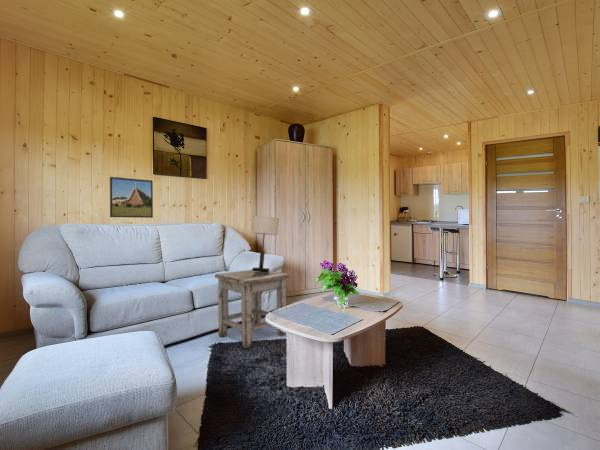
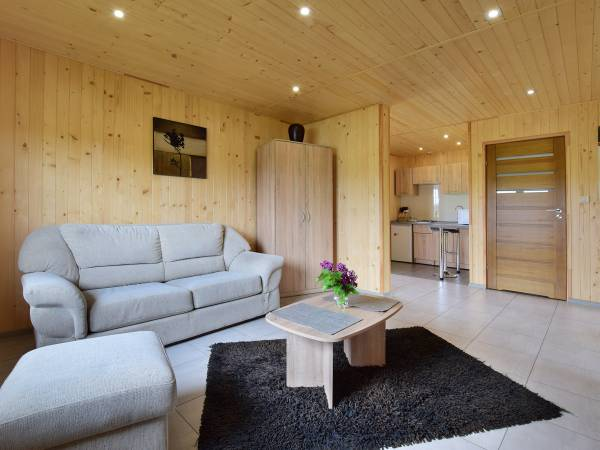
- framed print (132, 198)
- stool (251, 304)
- table lamp (262, 246)
